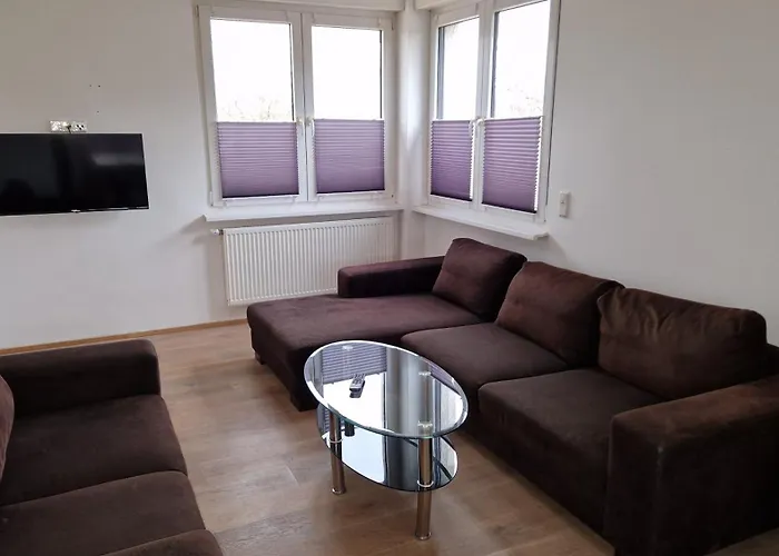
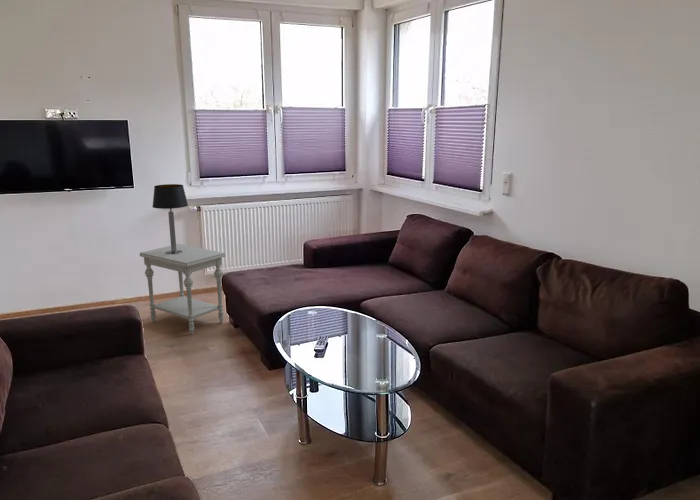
+ table lamp (171, 219)
+ side table (185, 286)
